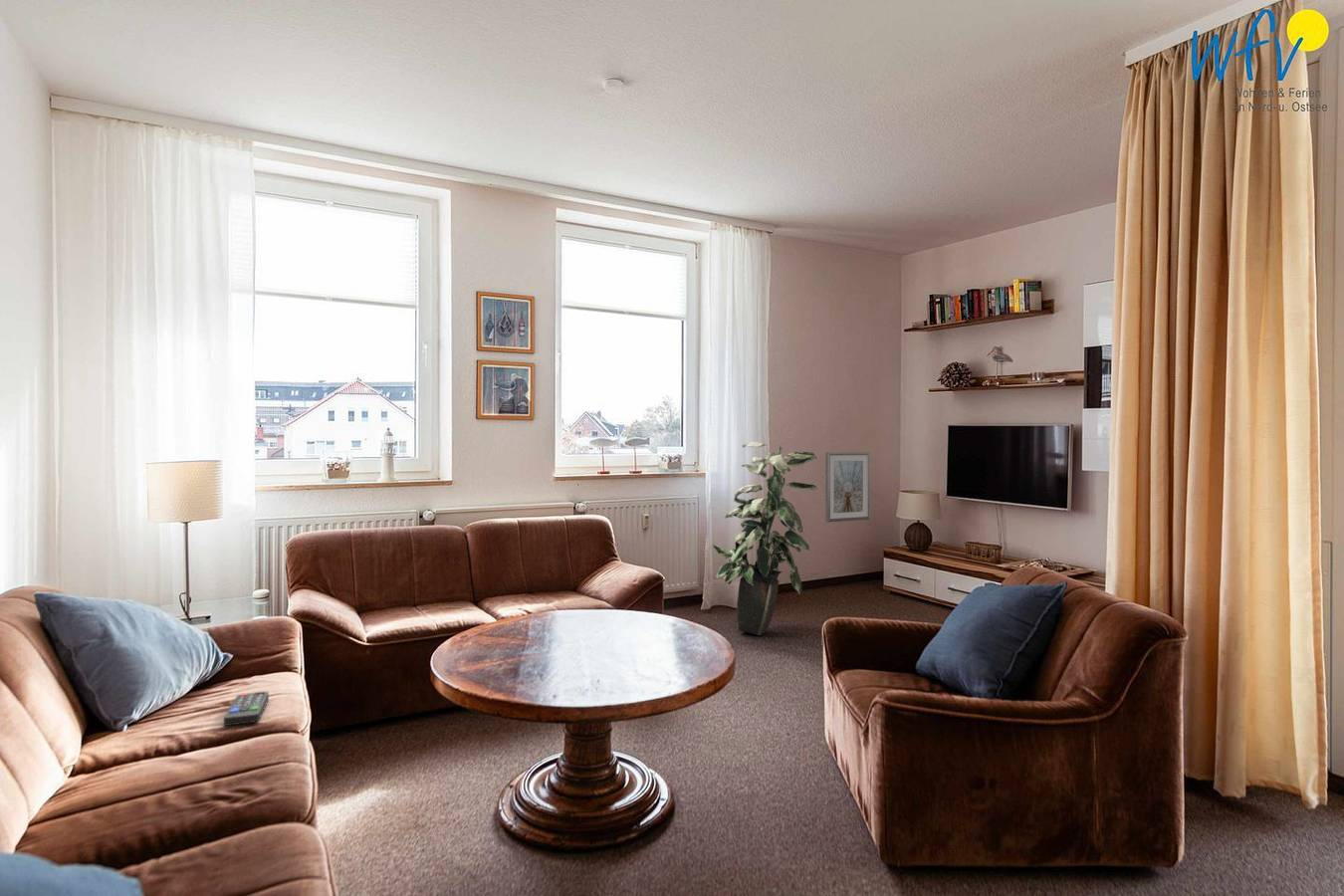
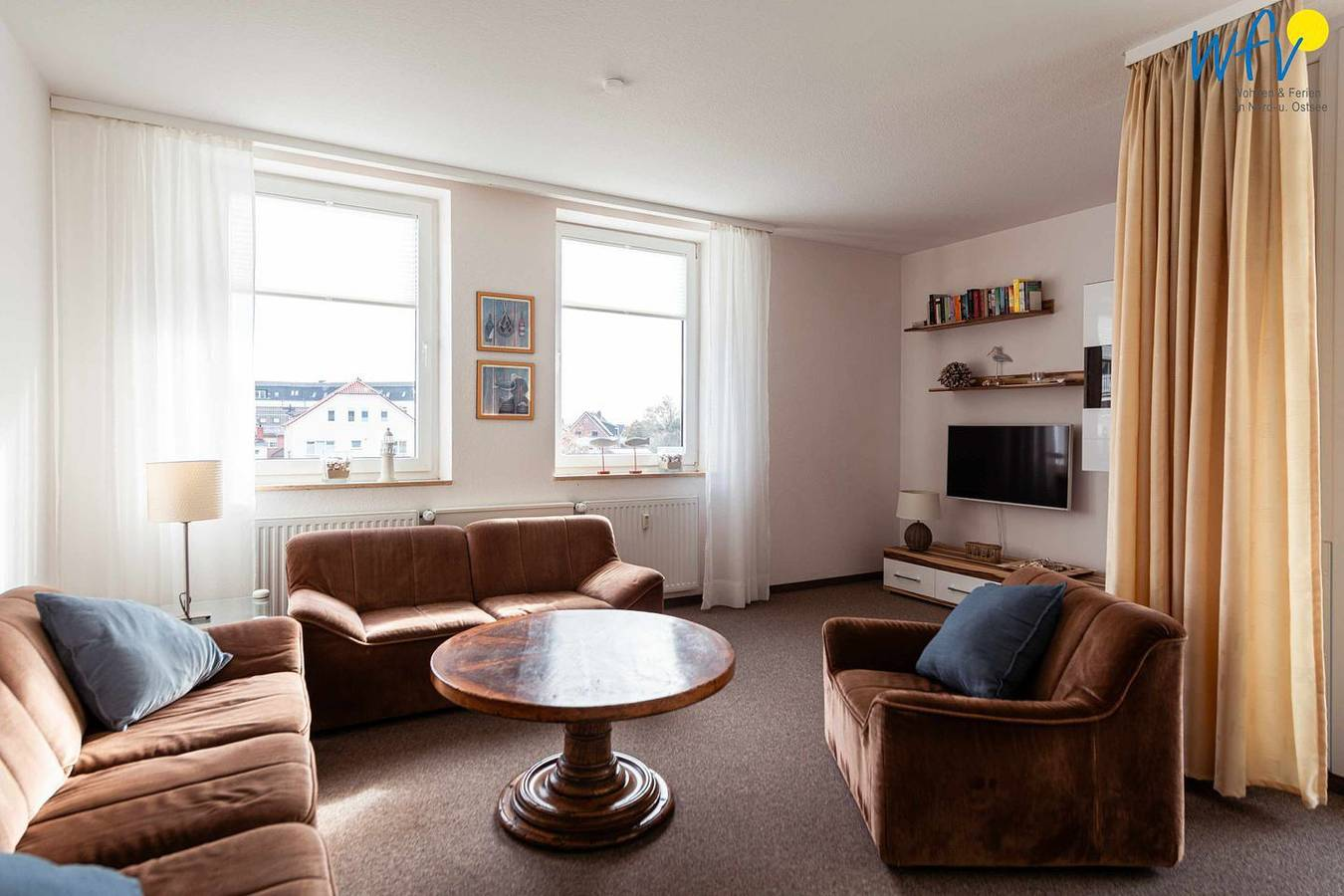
- picture frame (848, 486)
- remote control (247, 707)
- indoor plant (764, 537)
